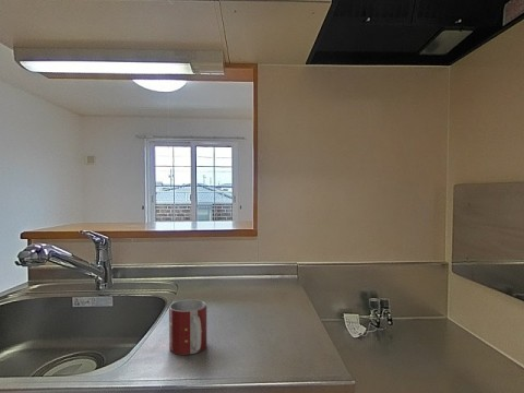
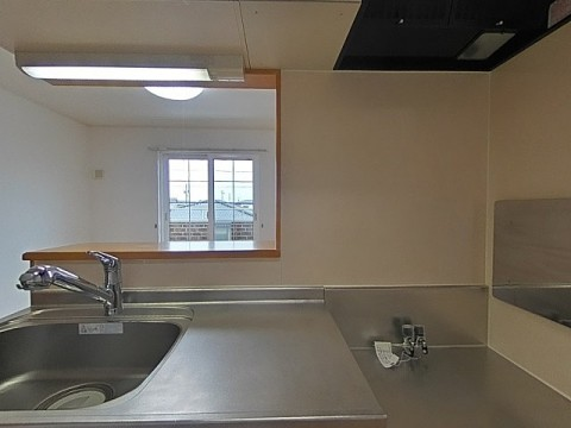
- mug (190, 327)
